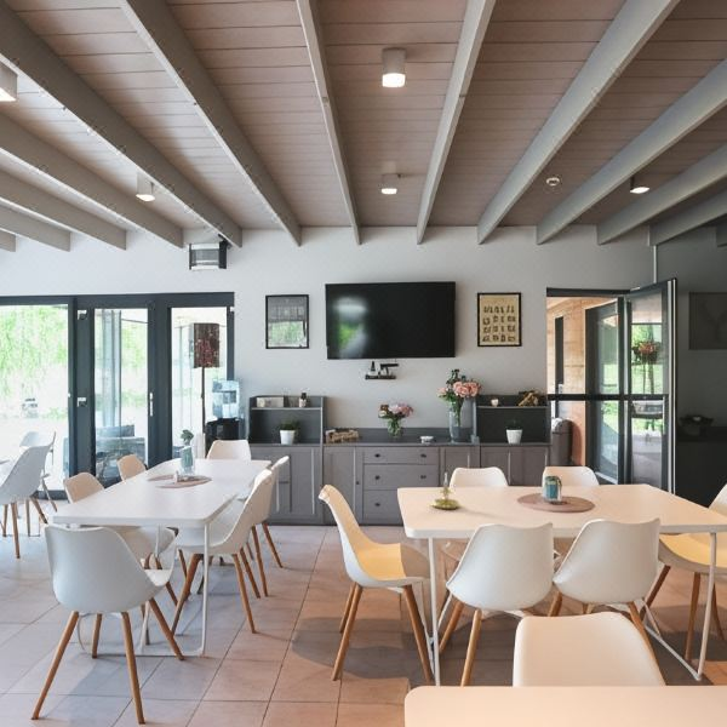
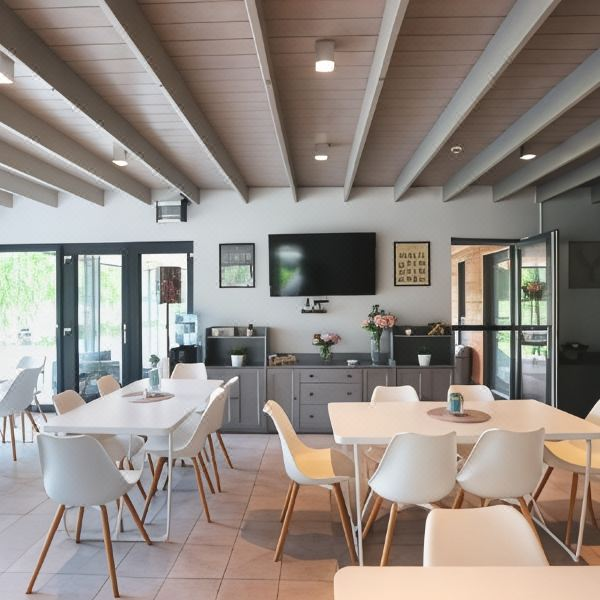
- candle holder (446, 490)
